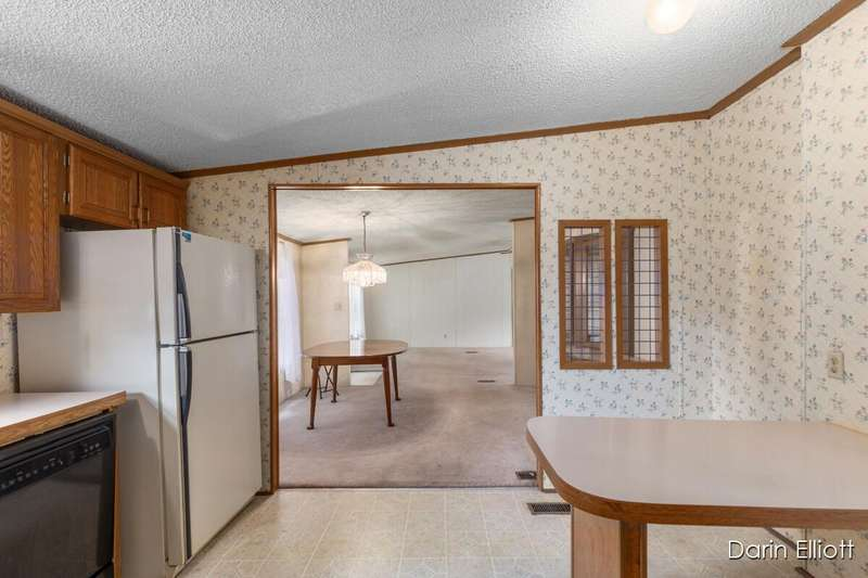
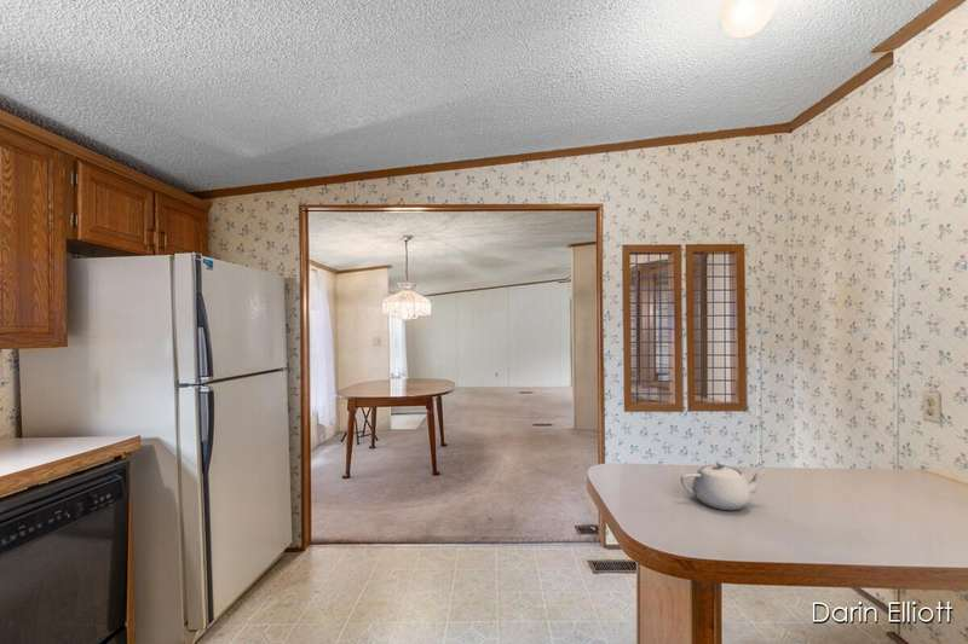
+ teapot (722, 482)
